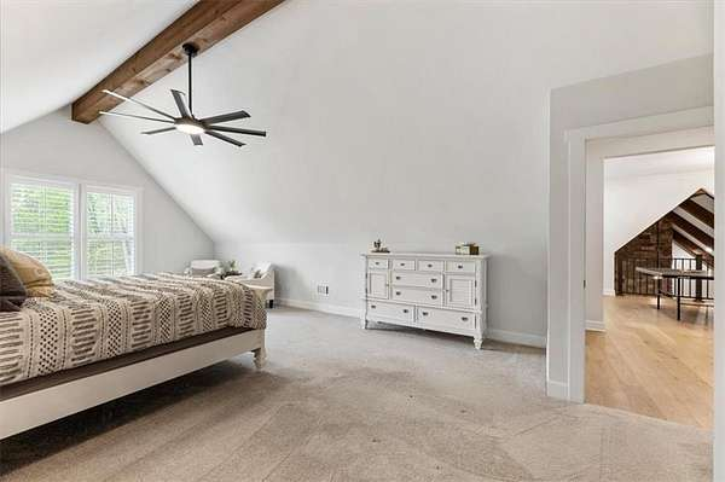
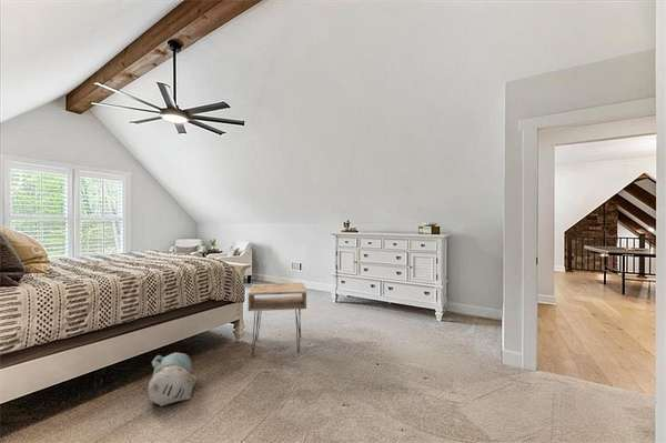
+ nightstand (278, 309)
+ plush toy (173, 375)
